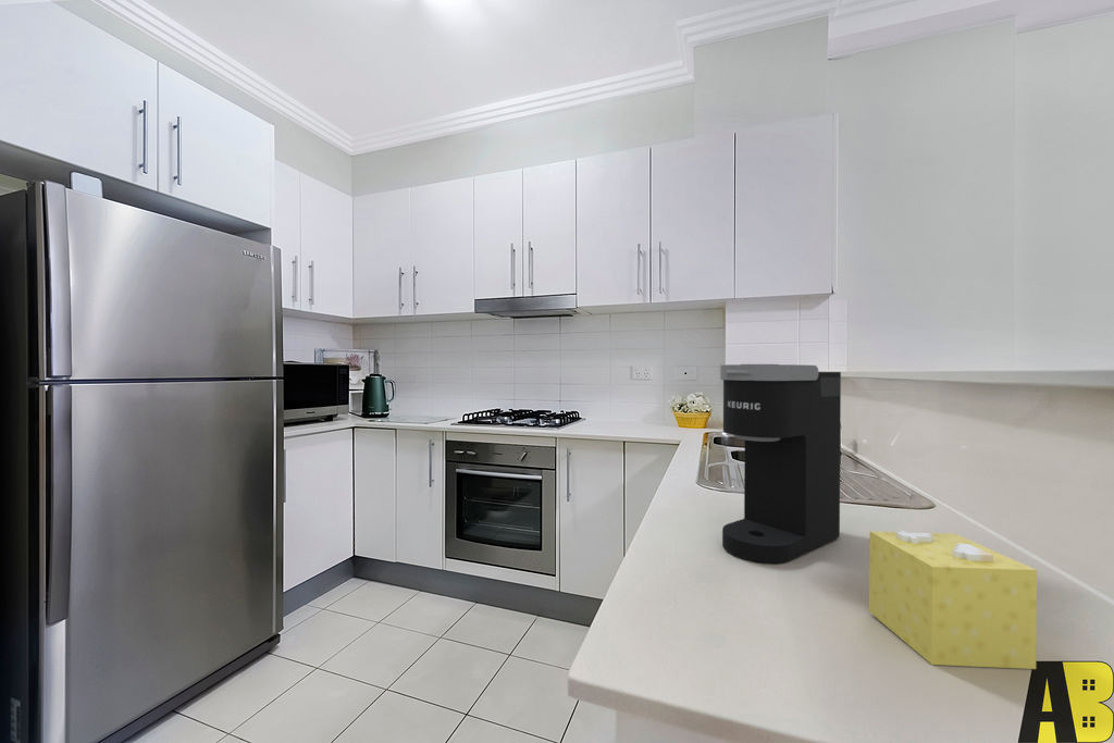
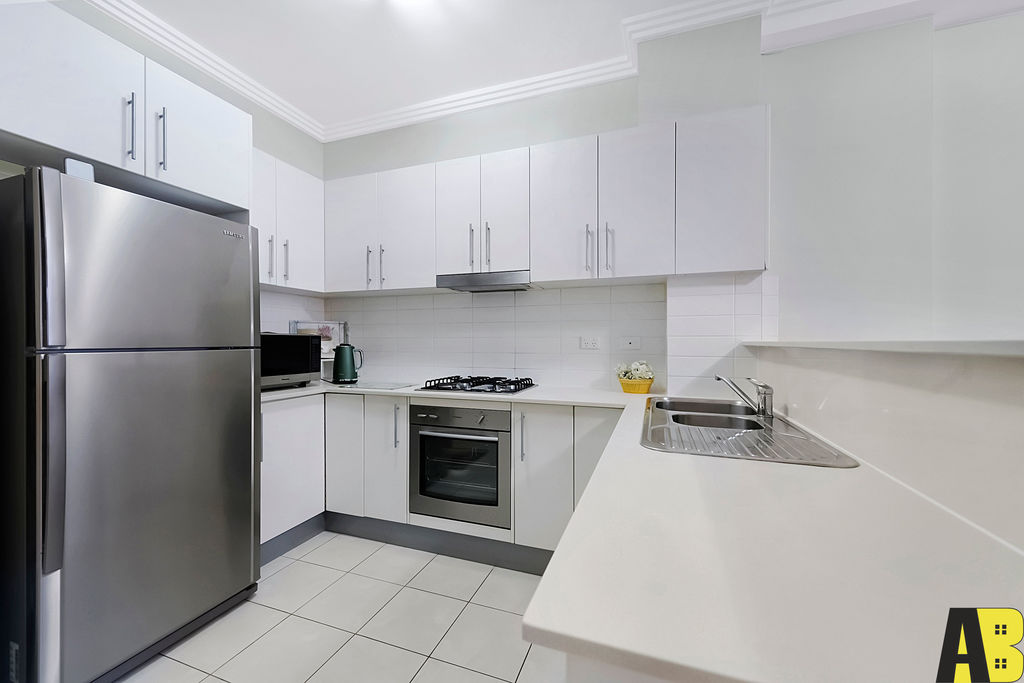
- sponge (943, 590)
- coffee maker (782, 453)
